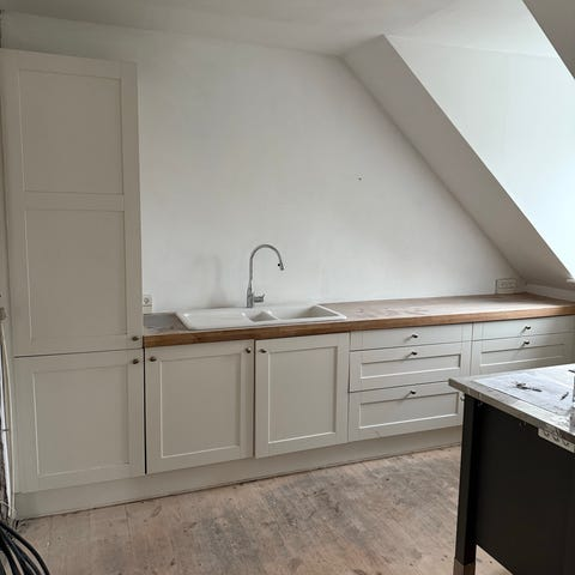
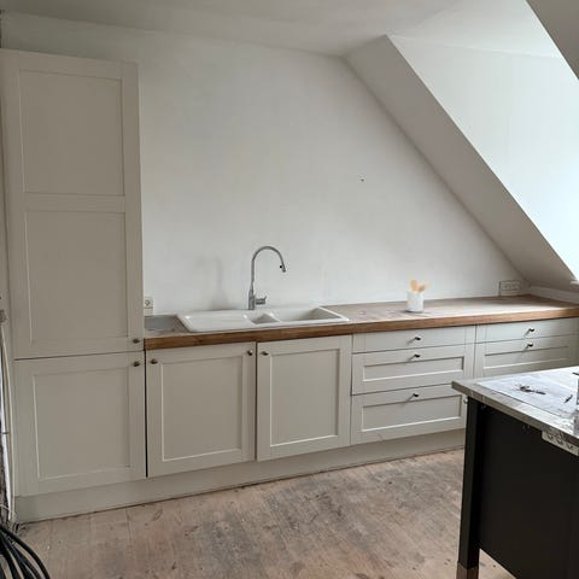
+ utensil holder (419, 296)
